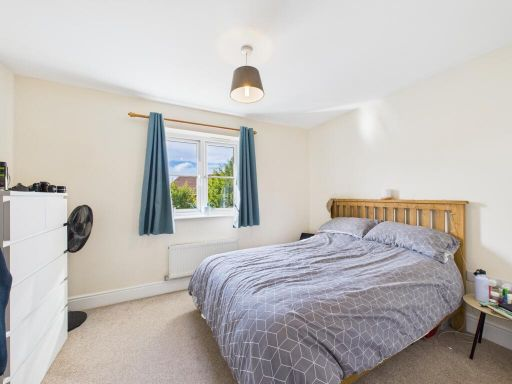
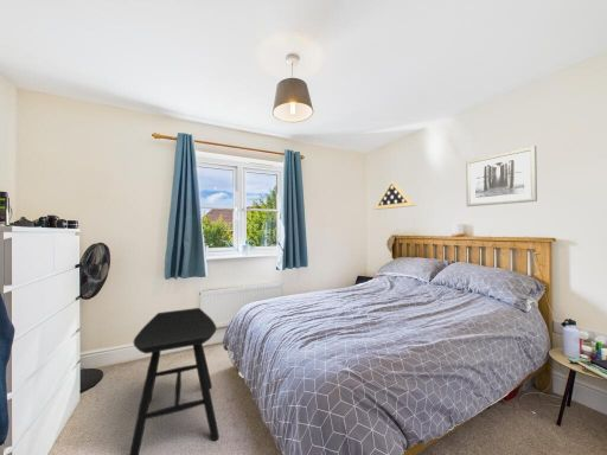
+ wall art (498, 179)
+ stool (178, 370)
+ display case (392, 194)
